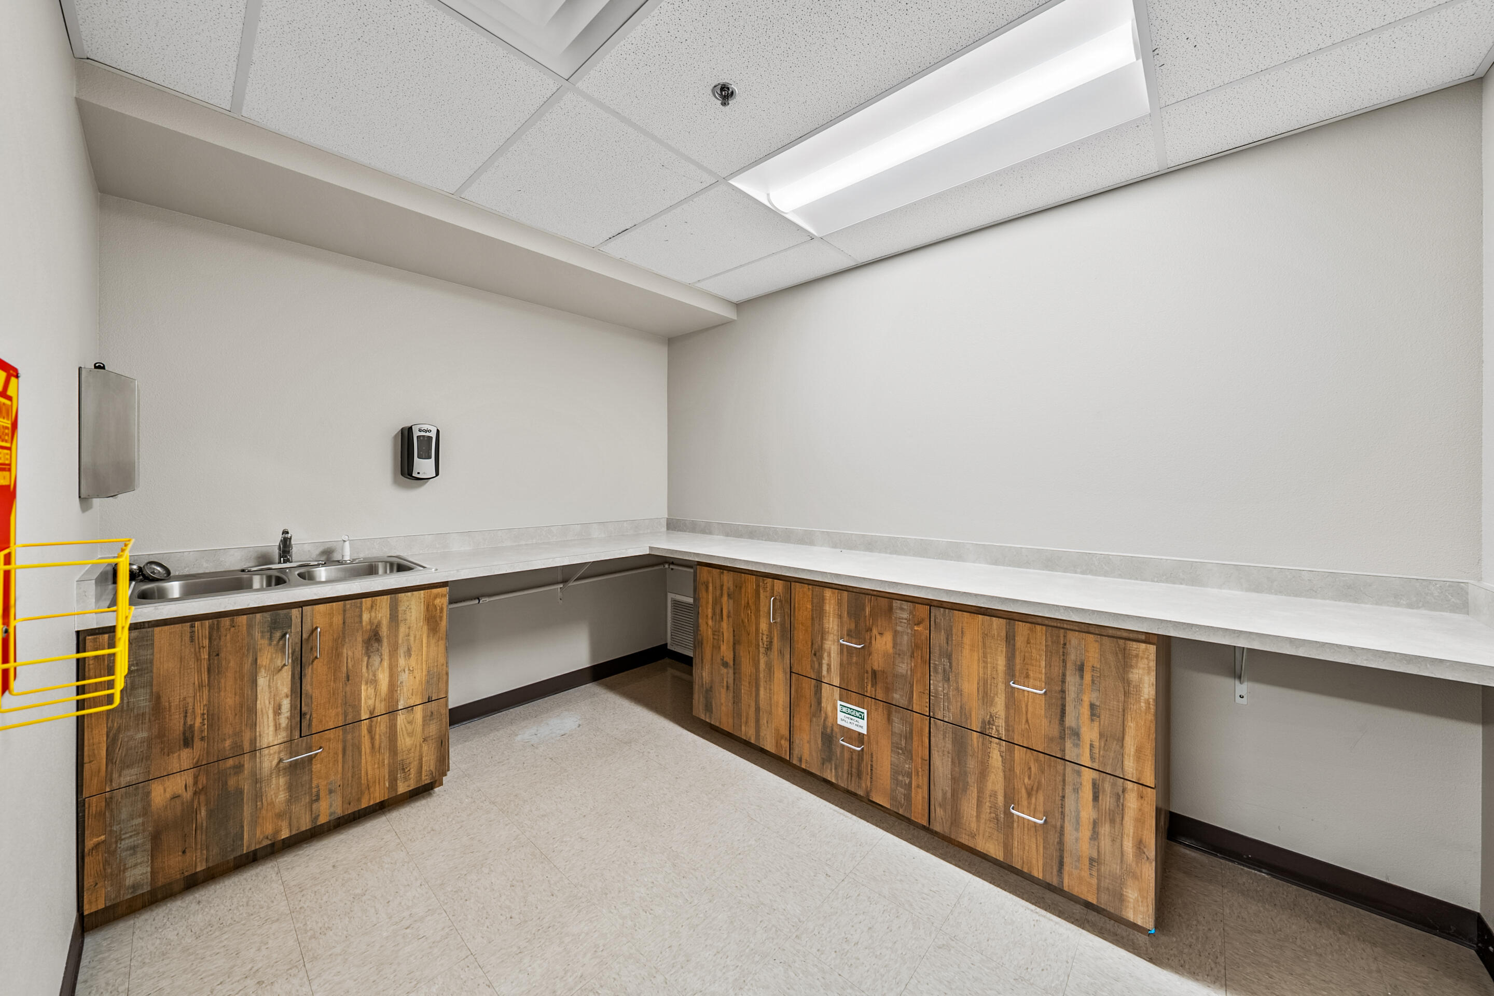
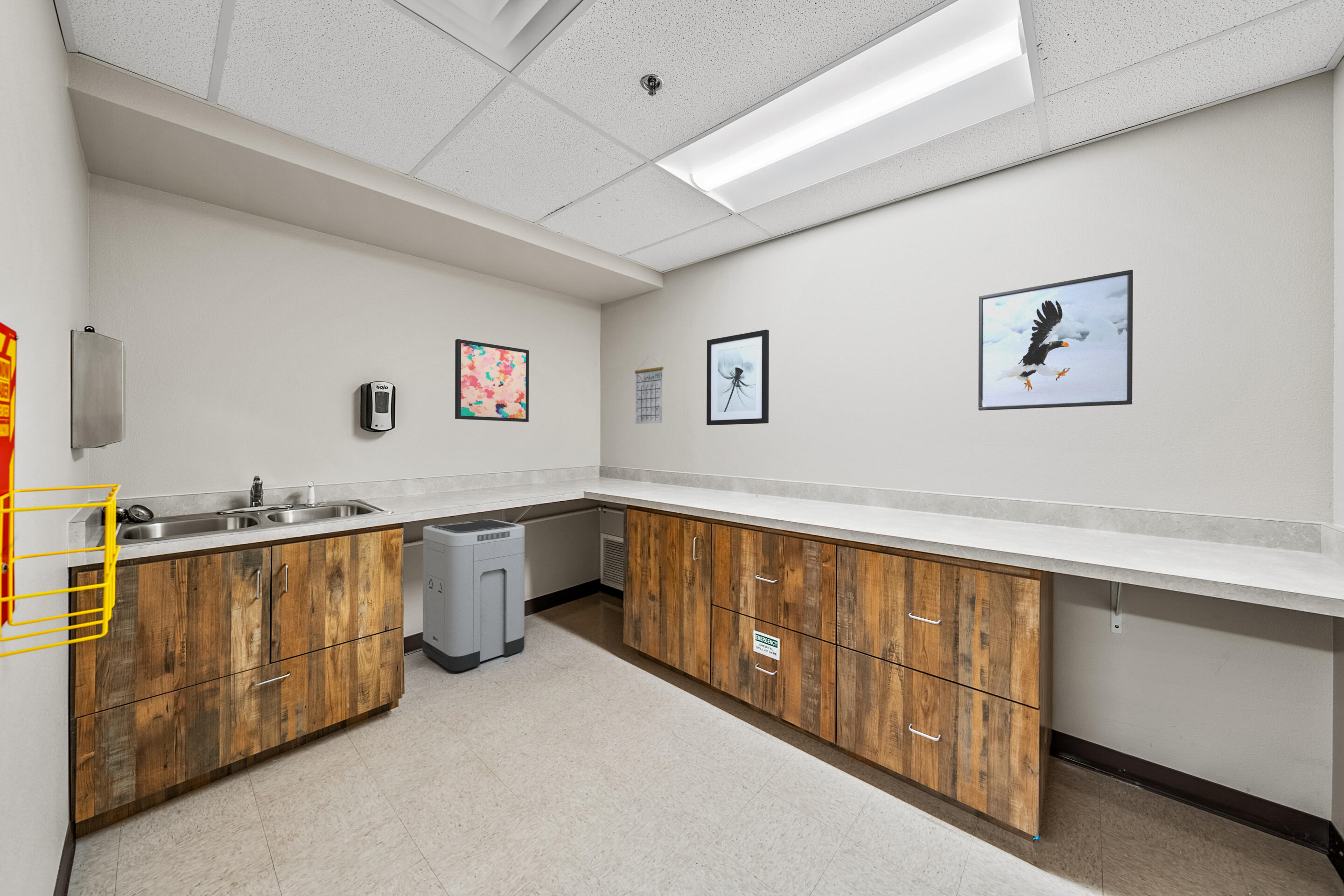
+ wall art (736, 380)
+ wall art (494, 383)
+ calendar (649, 389)
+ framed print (1049, 346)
+ trash can (474, 588)
